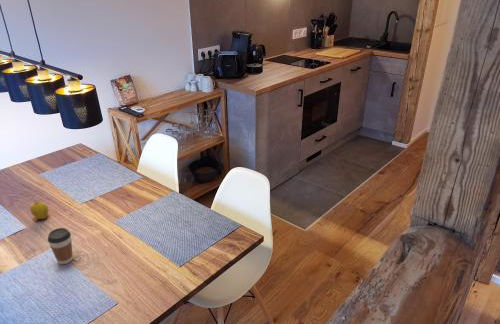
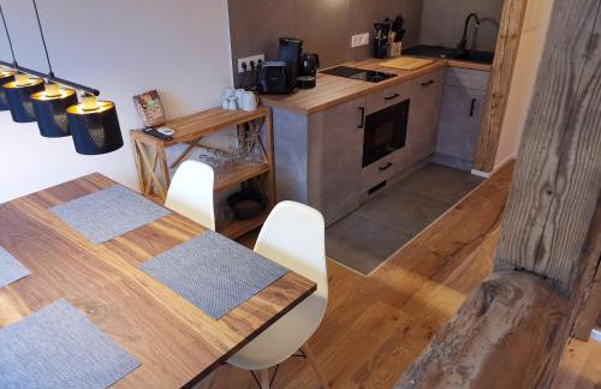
- coffee cup (61, 246)
- apple (39, 209)
